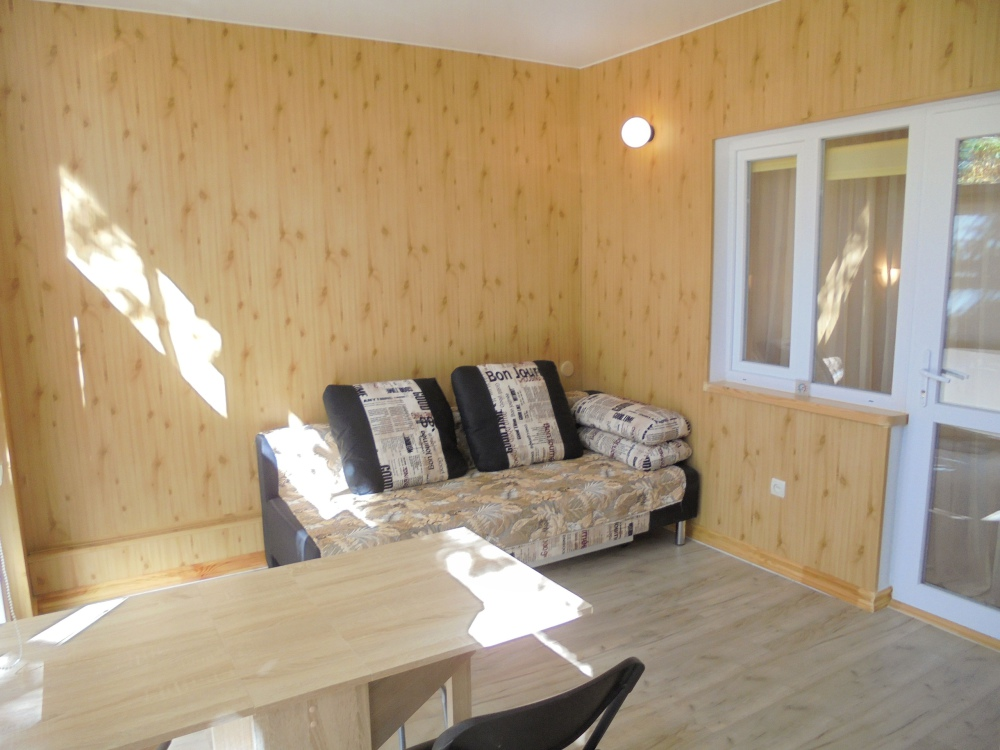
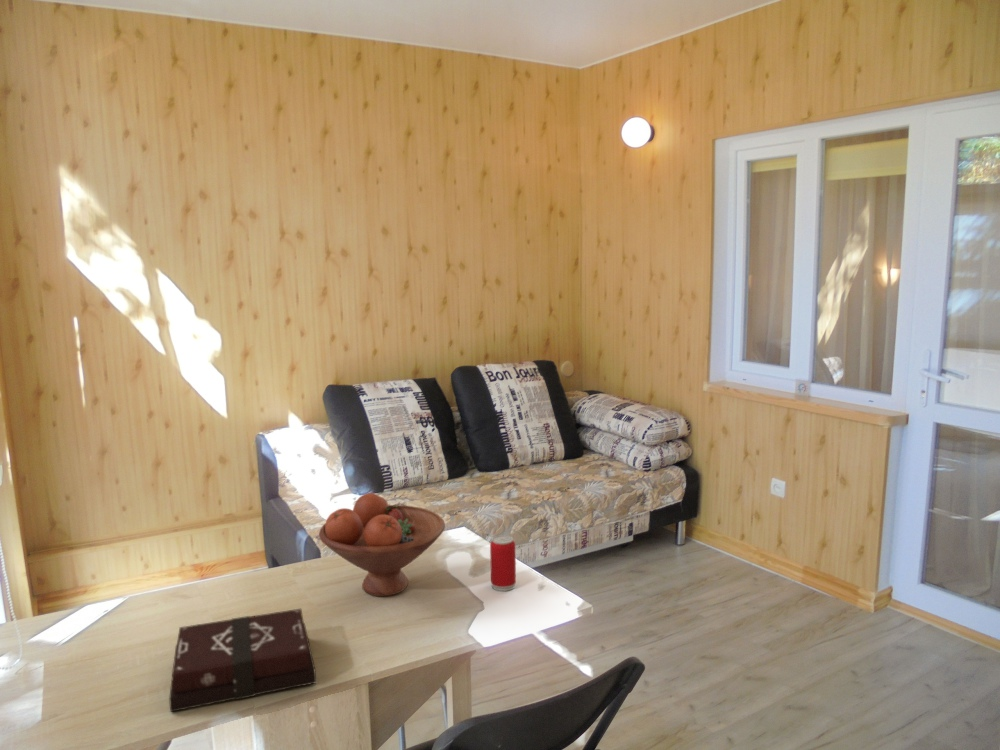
+ fruit bowl (383, 544)
+ hardback book (243, 655)
+ beverage can (503, 562)
